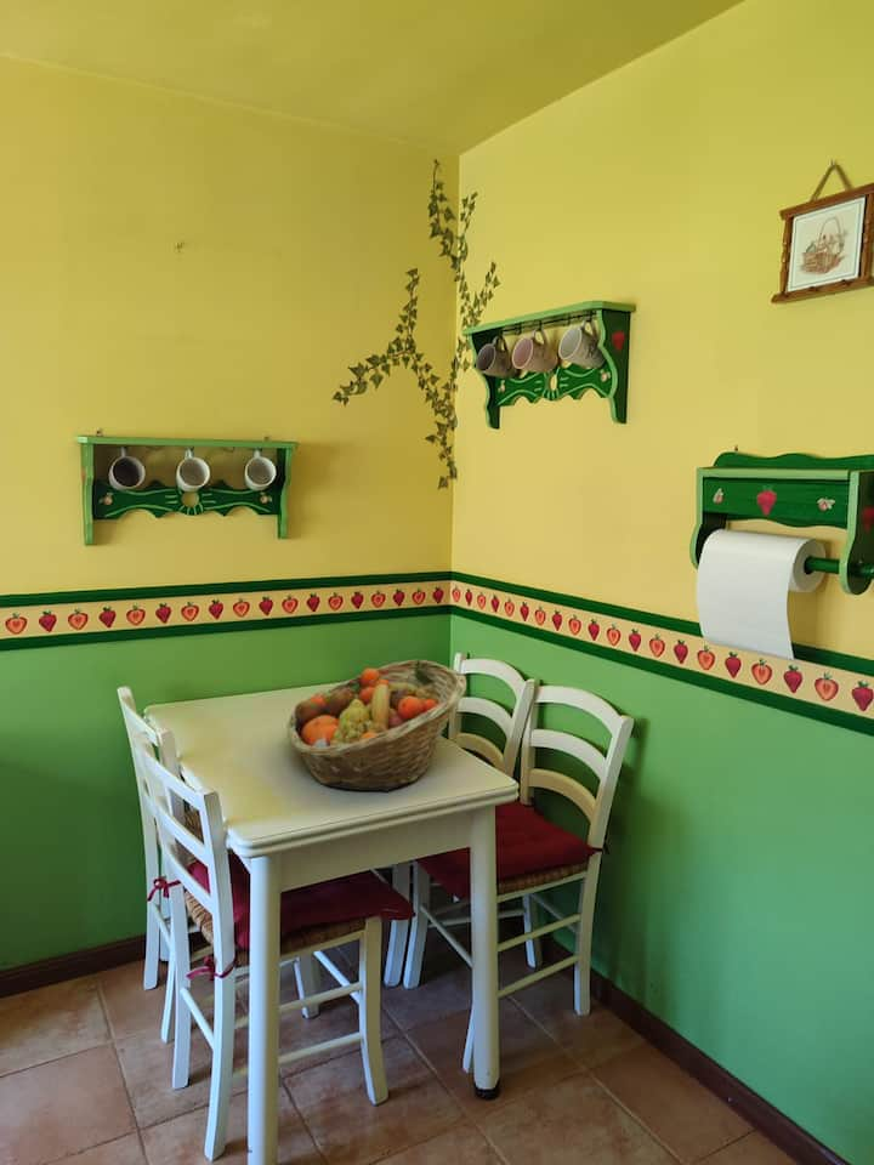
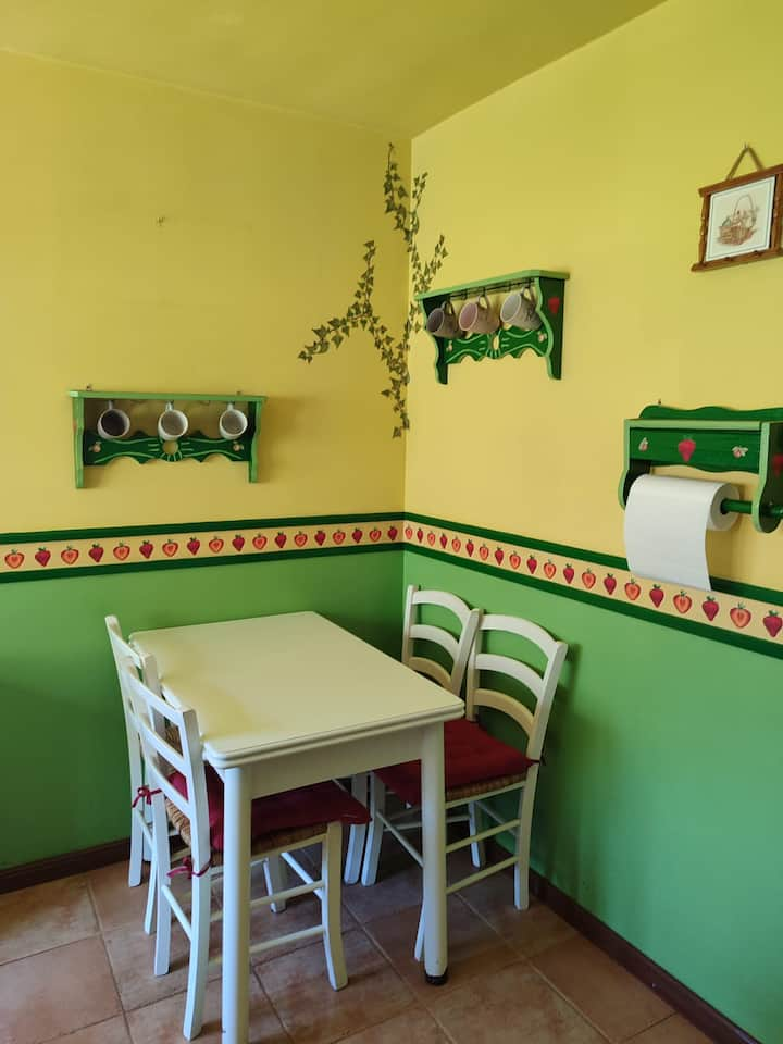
- fruit basket (375, 718)
